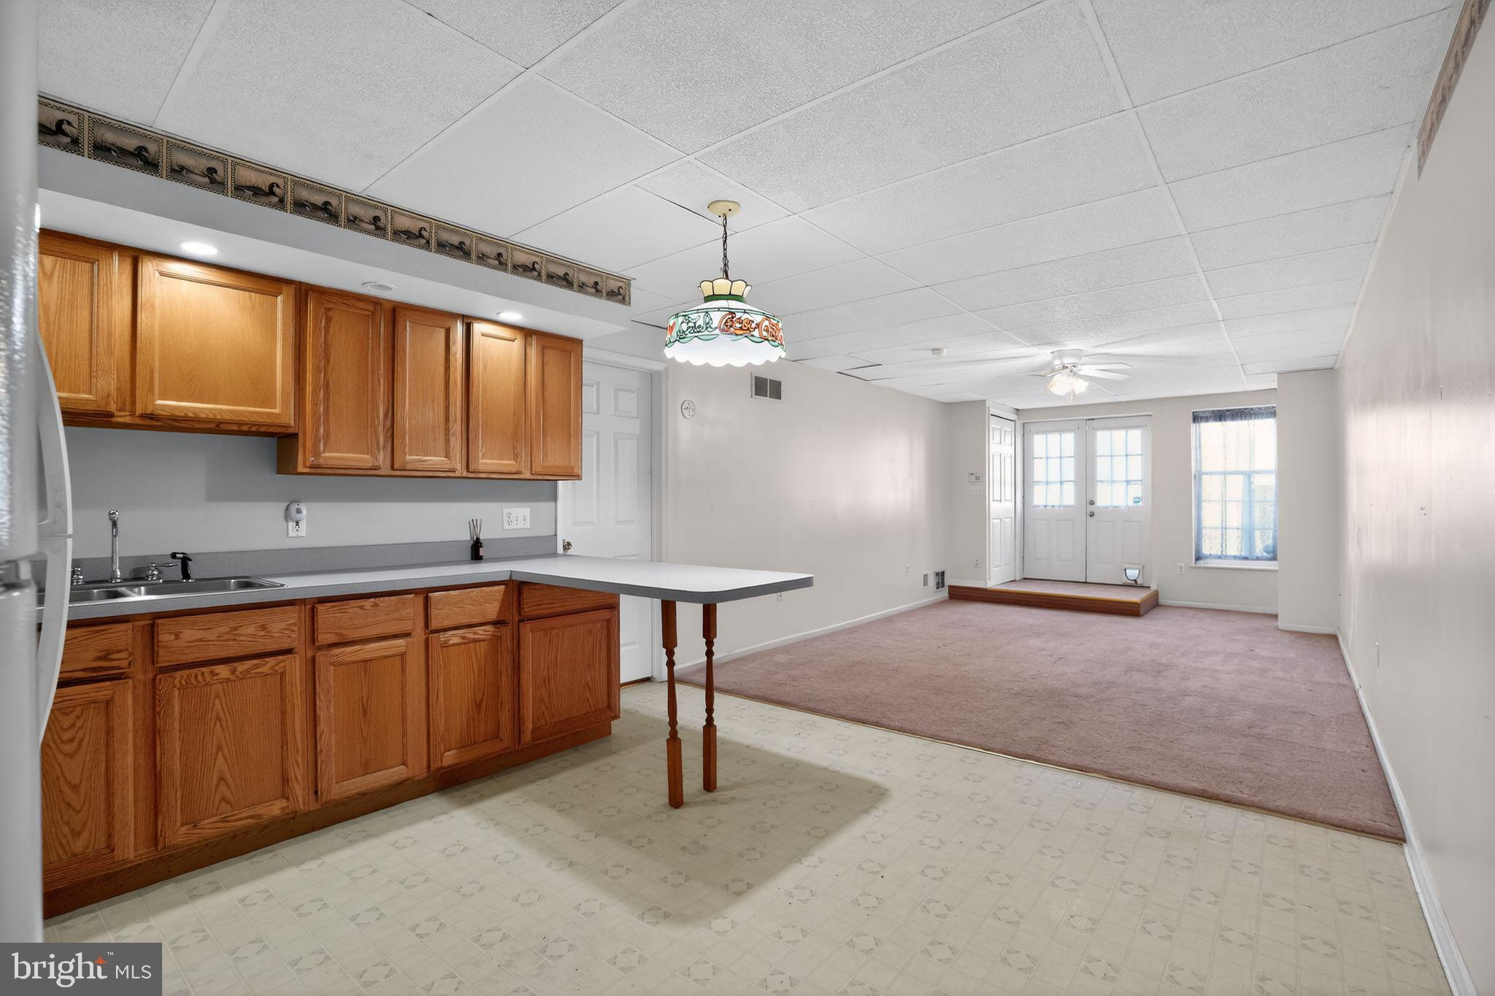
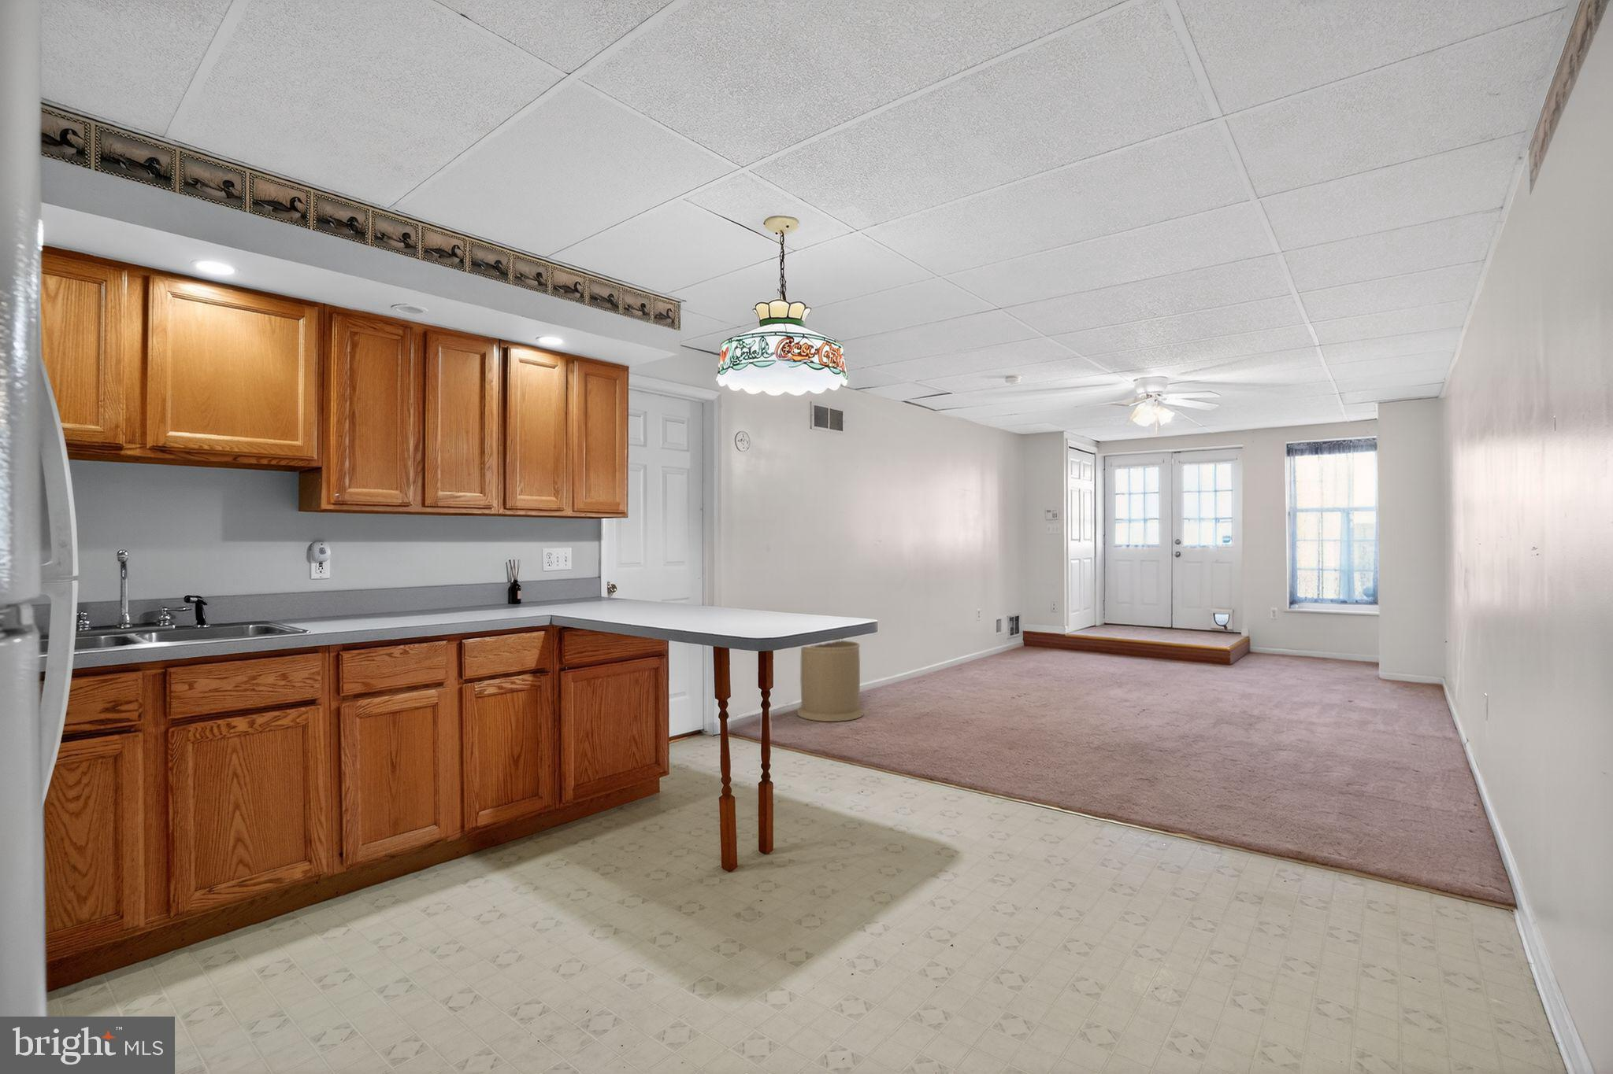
+ trash can (830, 678)
